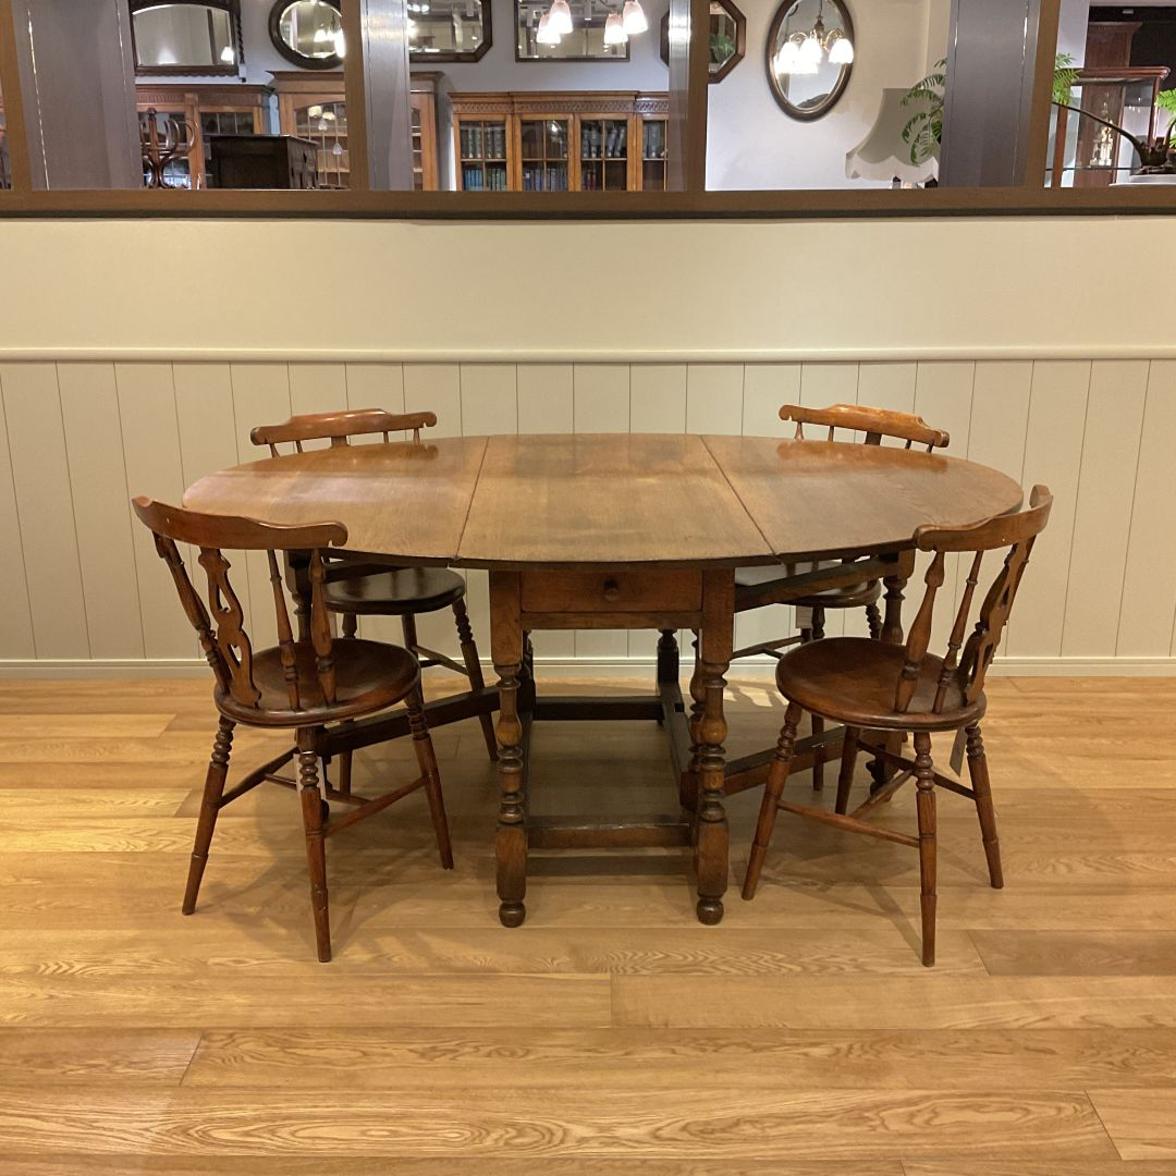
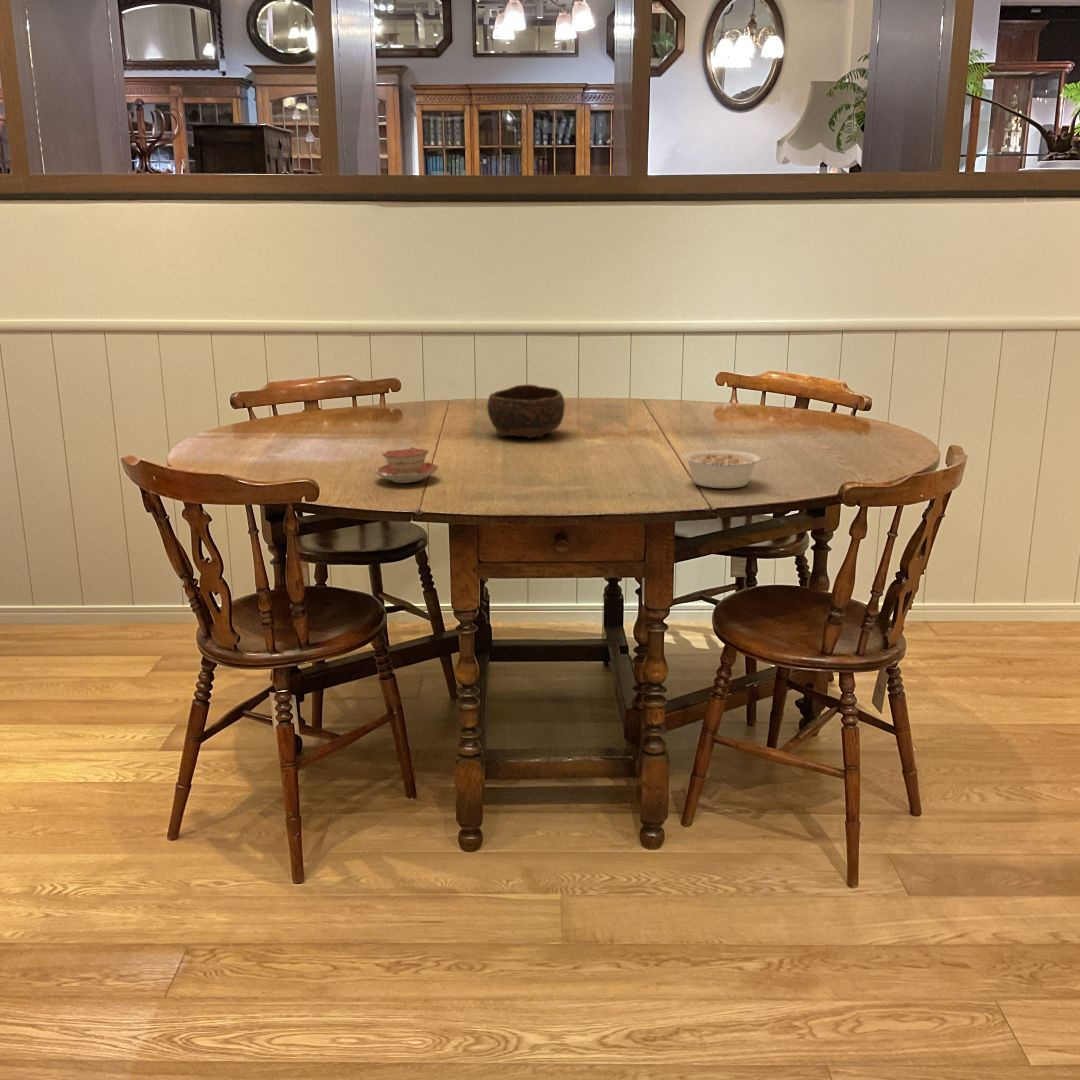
+ bowl (526, 412)
+ teacup (406, 465)
+ legume (724, 467)
